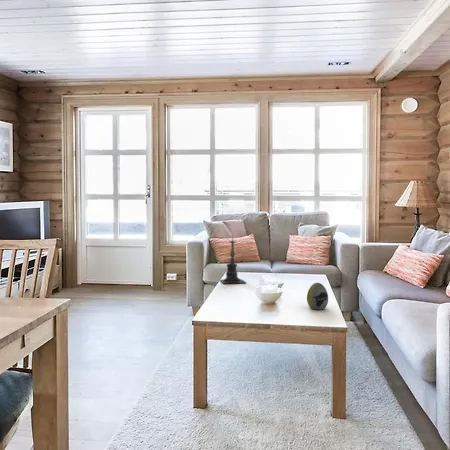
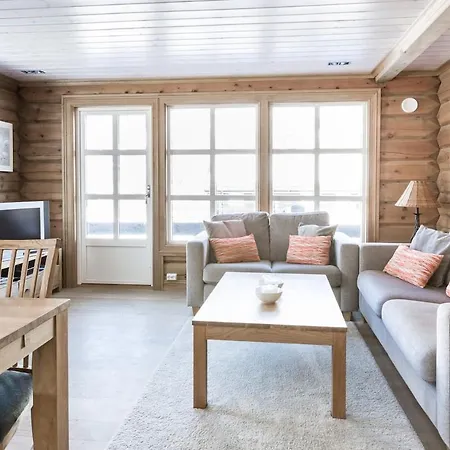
- candle holder (232, 258)
- decorative egg (317, 295)
